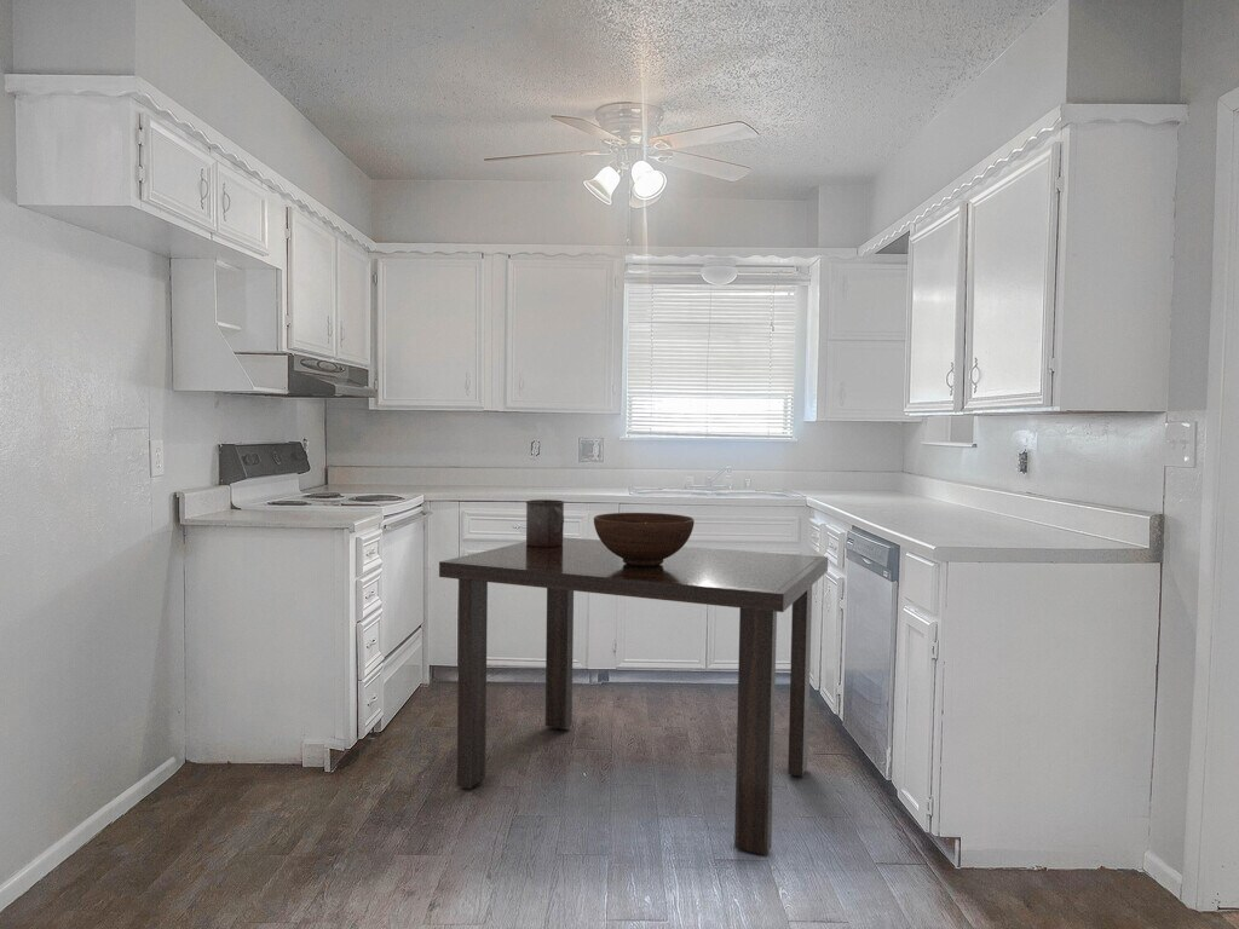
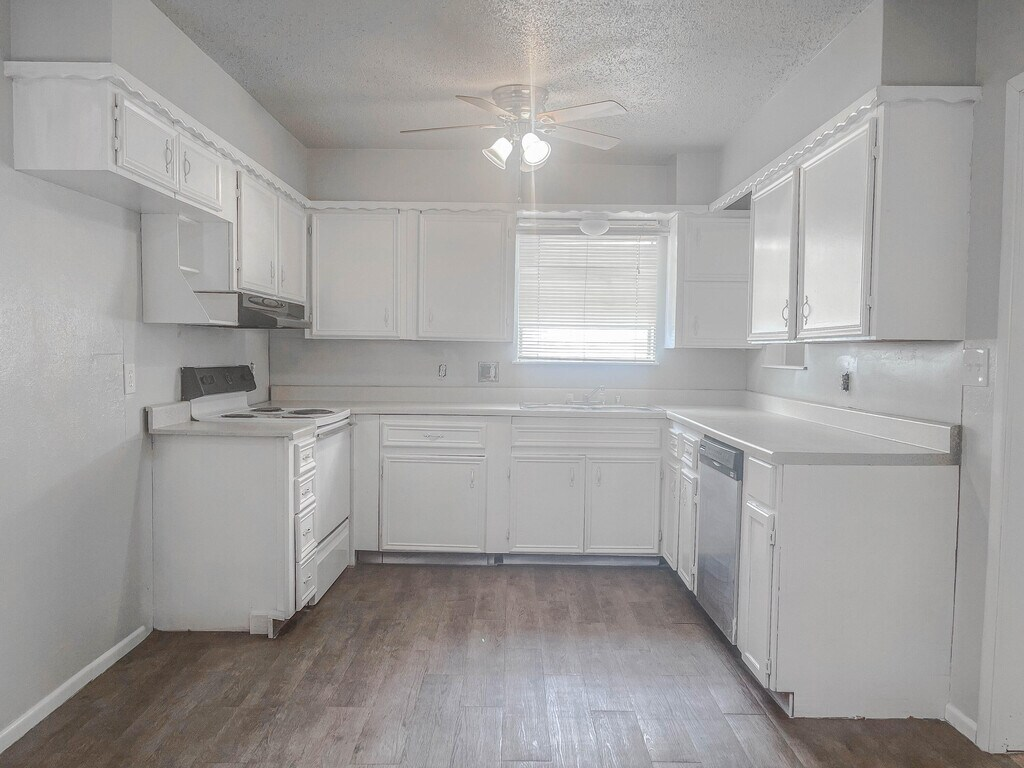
- fruit bowl (642, 539)
- dining table (571, 669)
- mug (549, 523)
